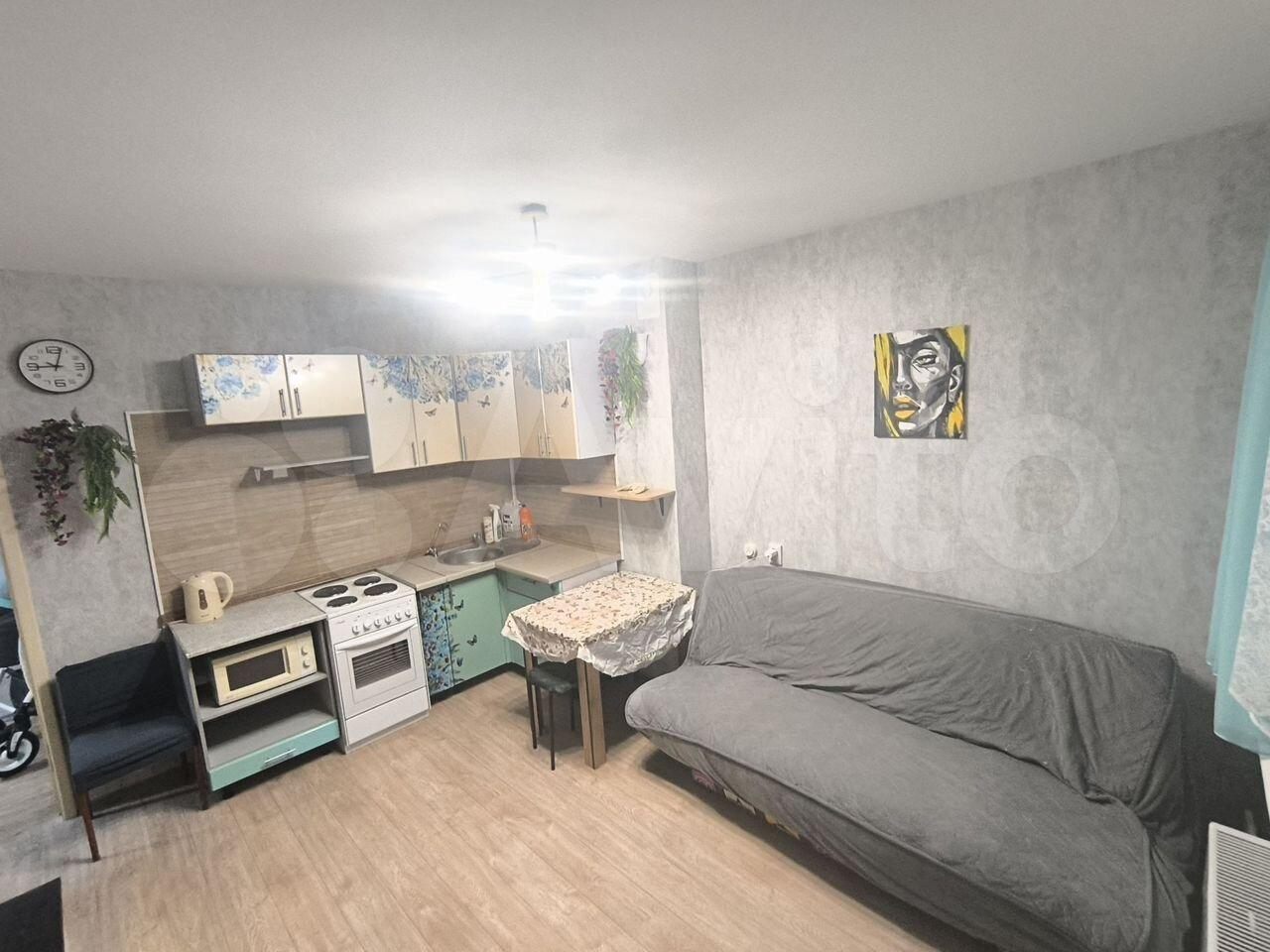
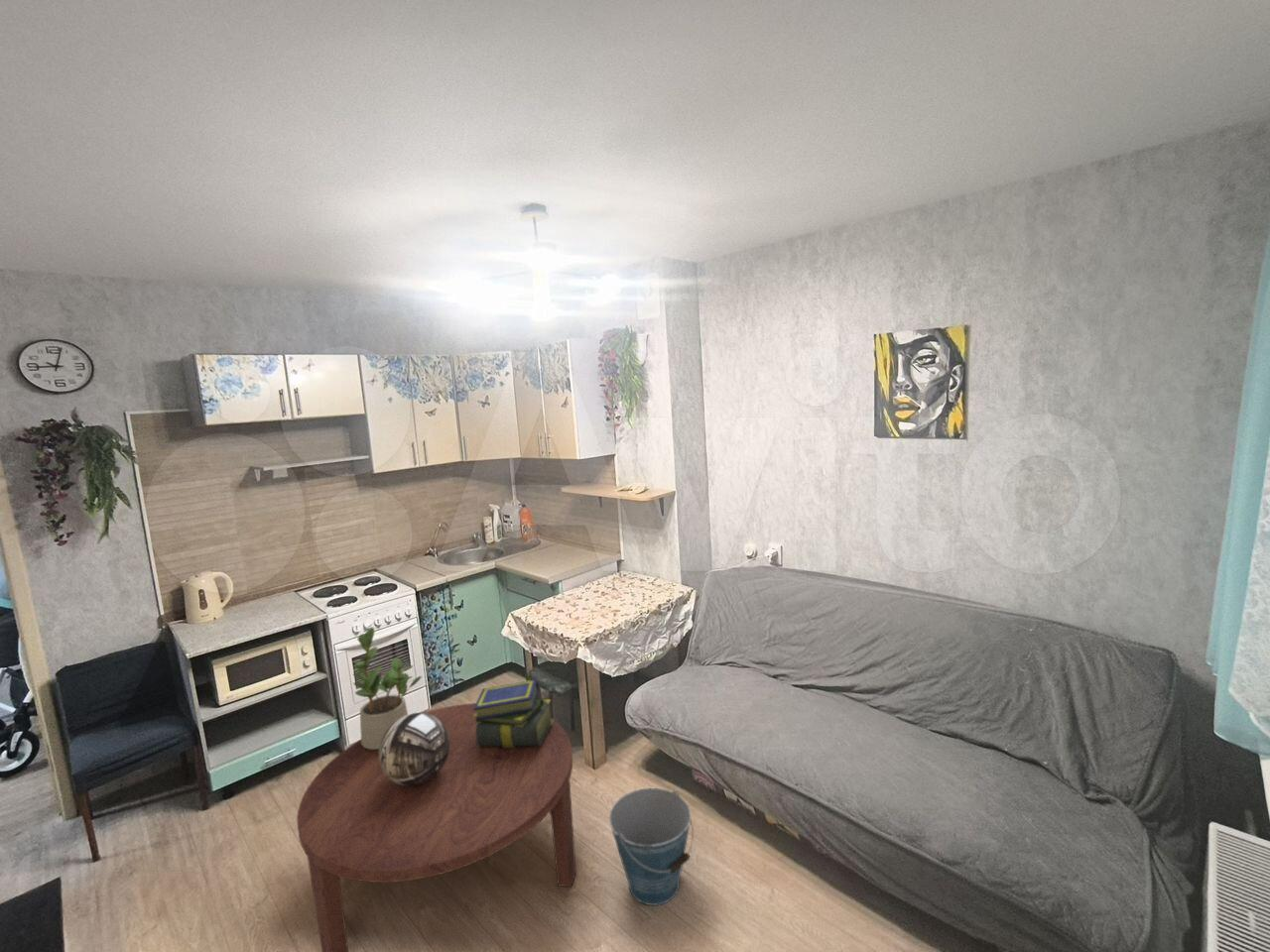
+ bucket (652, 848)
+ potted plant (387, 682)
+ coffee table (448, 819)
+ stack of books (511, 713)
+ decorative bowl (415, 748)
